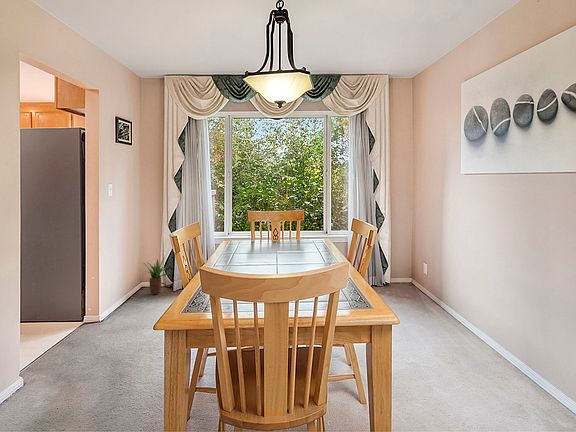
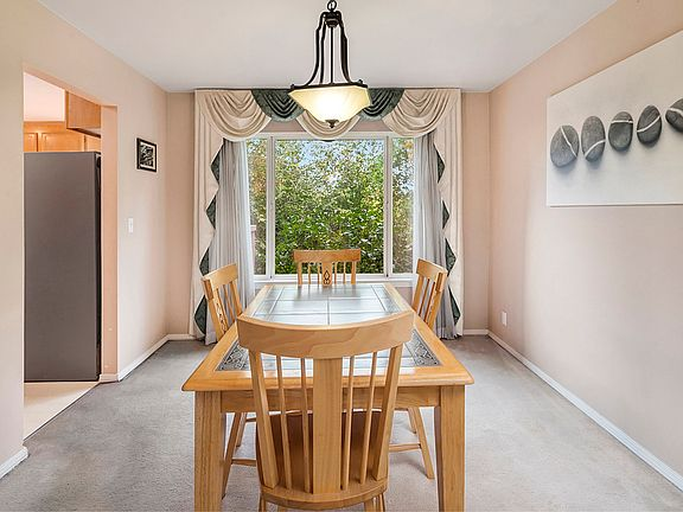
- potted plant (158, 275)
